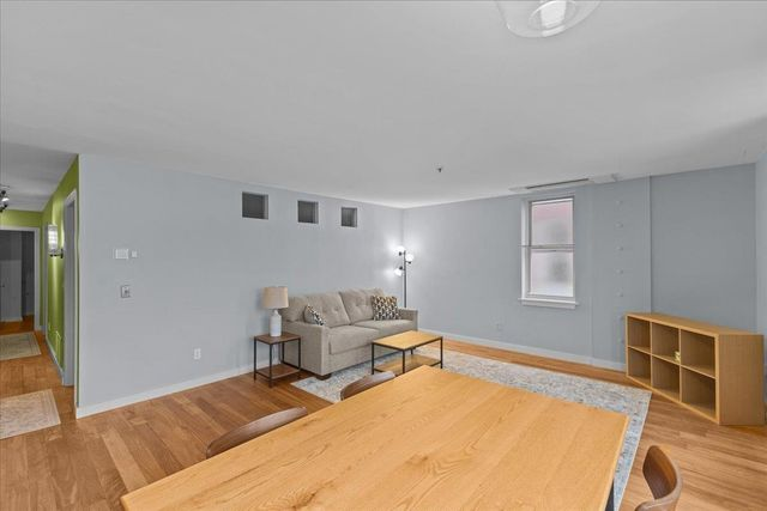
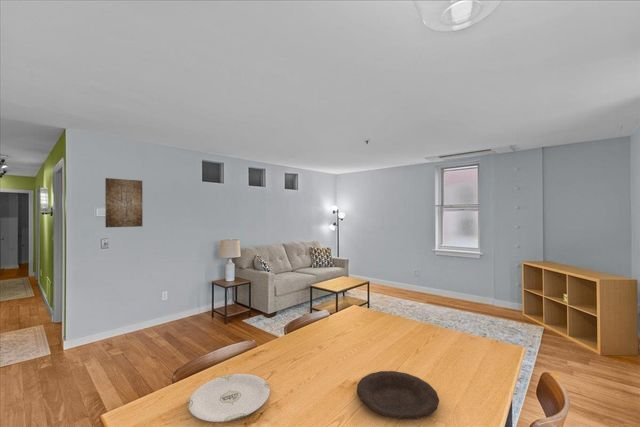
+ plate (230, 397)
+ plate (396, 395)
+ wall art (124, 203)
